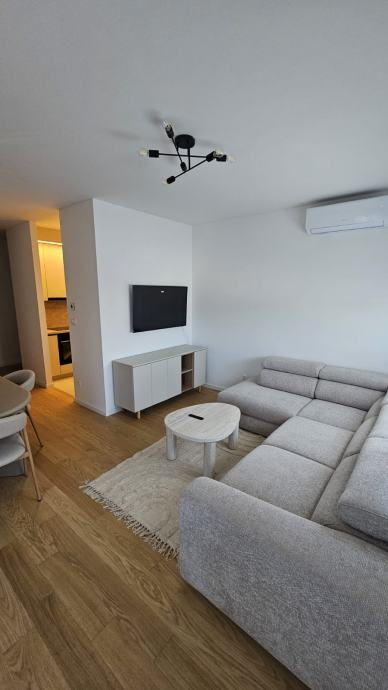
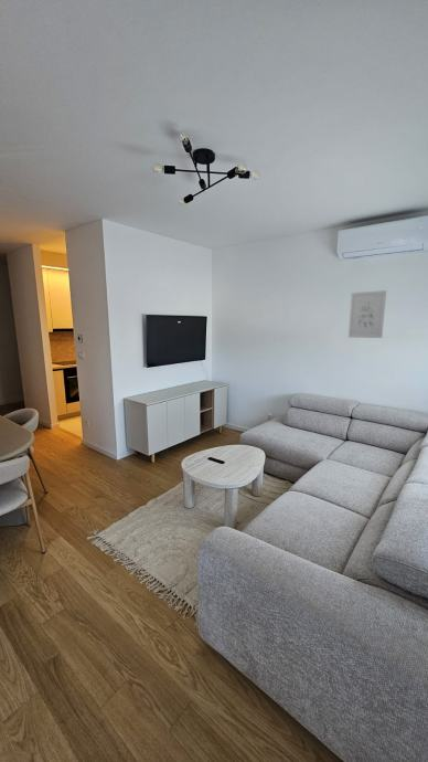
+ wall art (366, 315)
